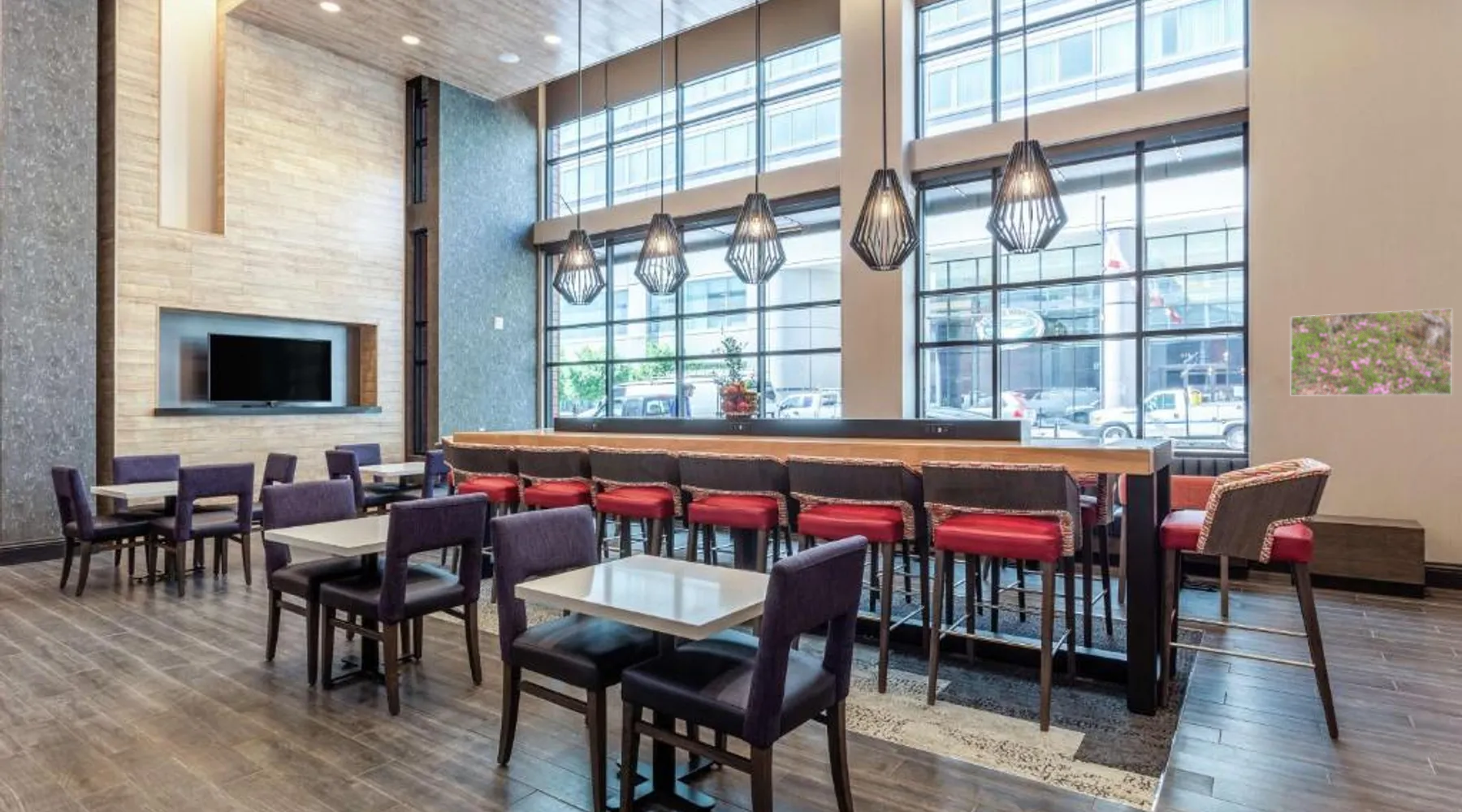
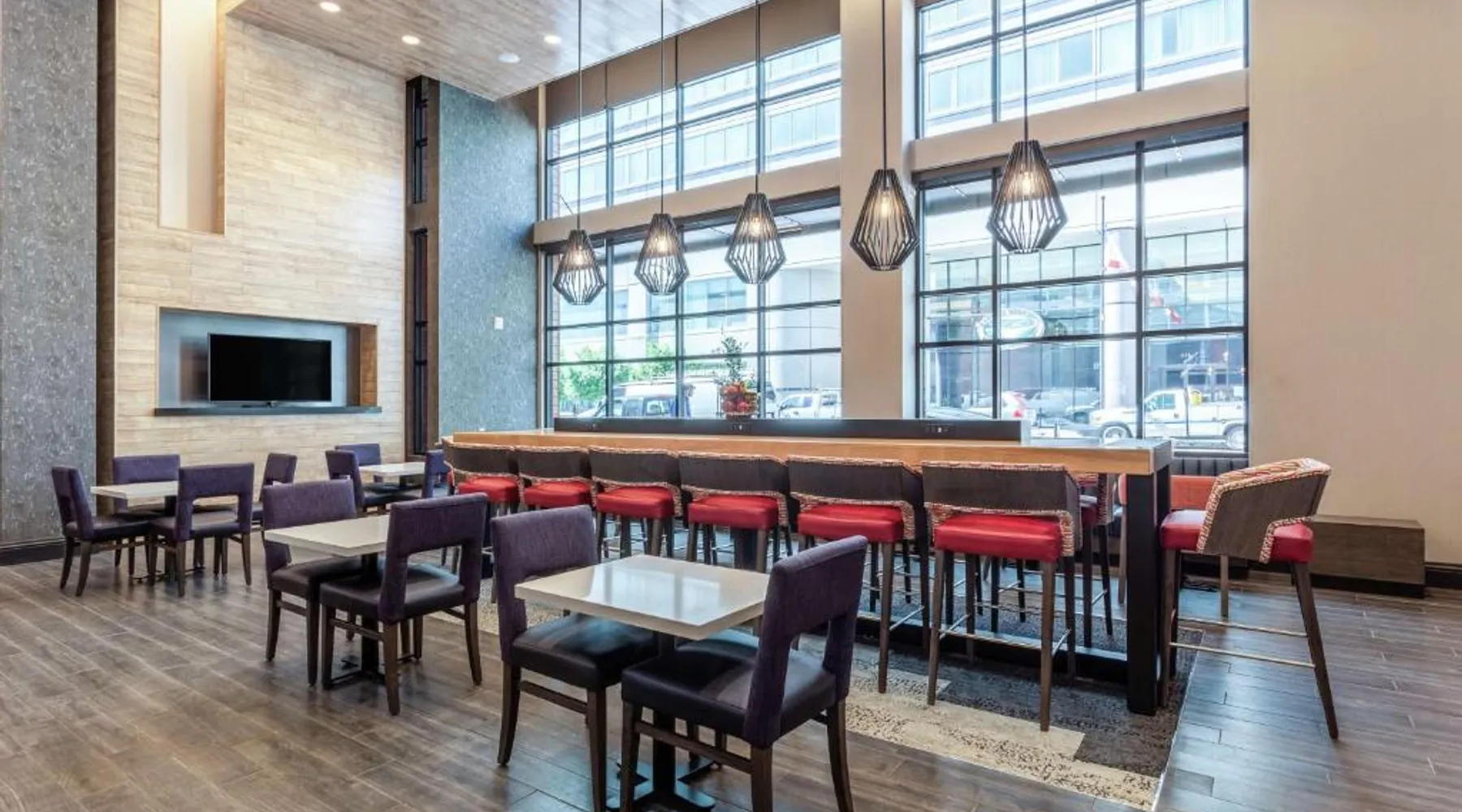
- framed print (1367, 354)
